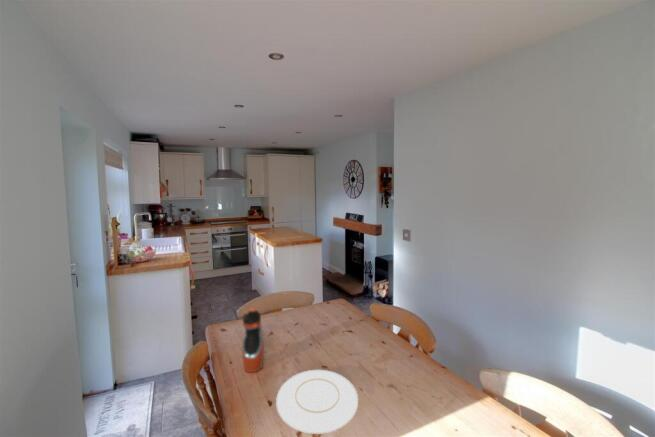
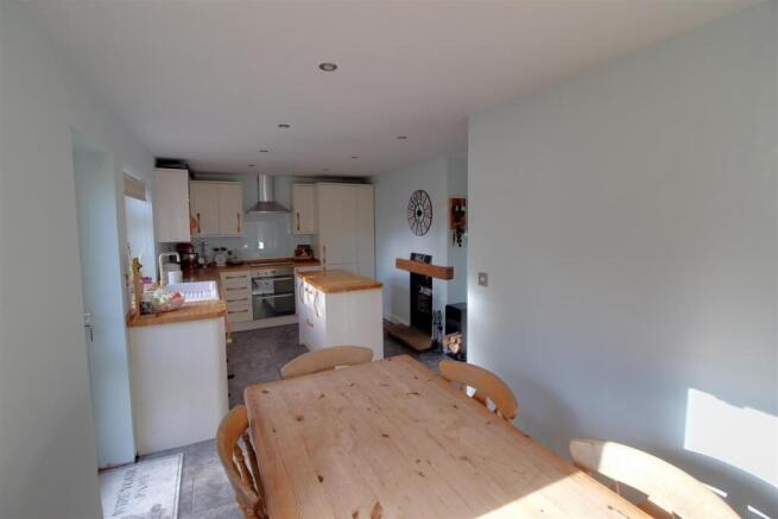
- plate (317, 397)
- water bottle (252, 338)
